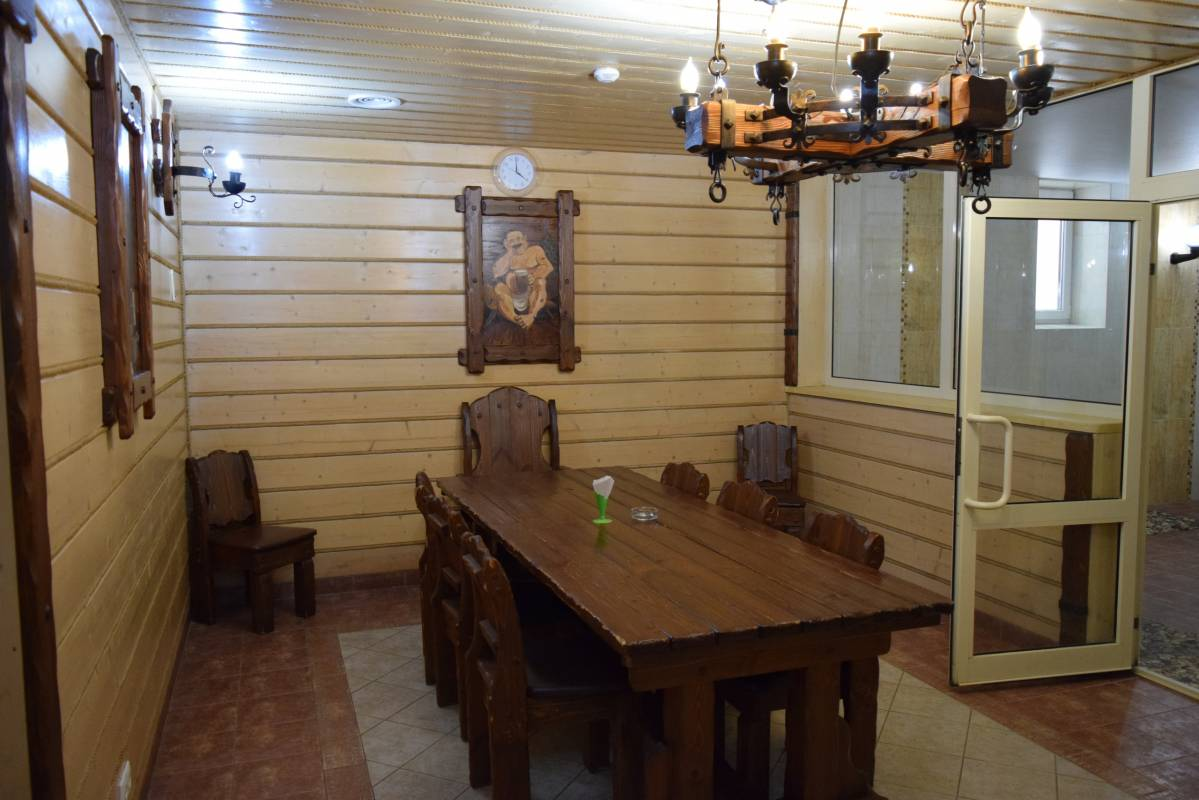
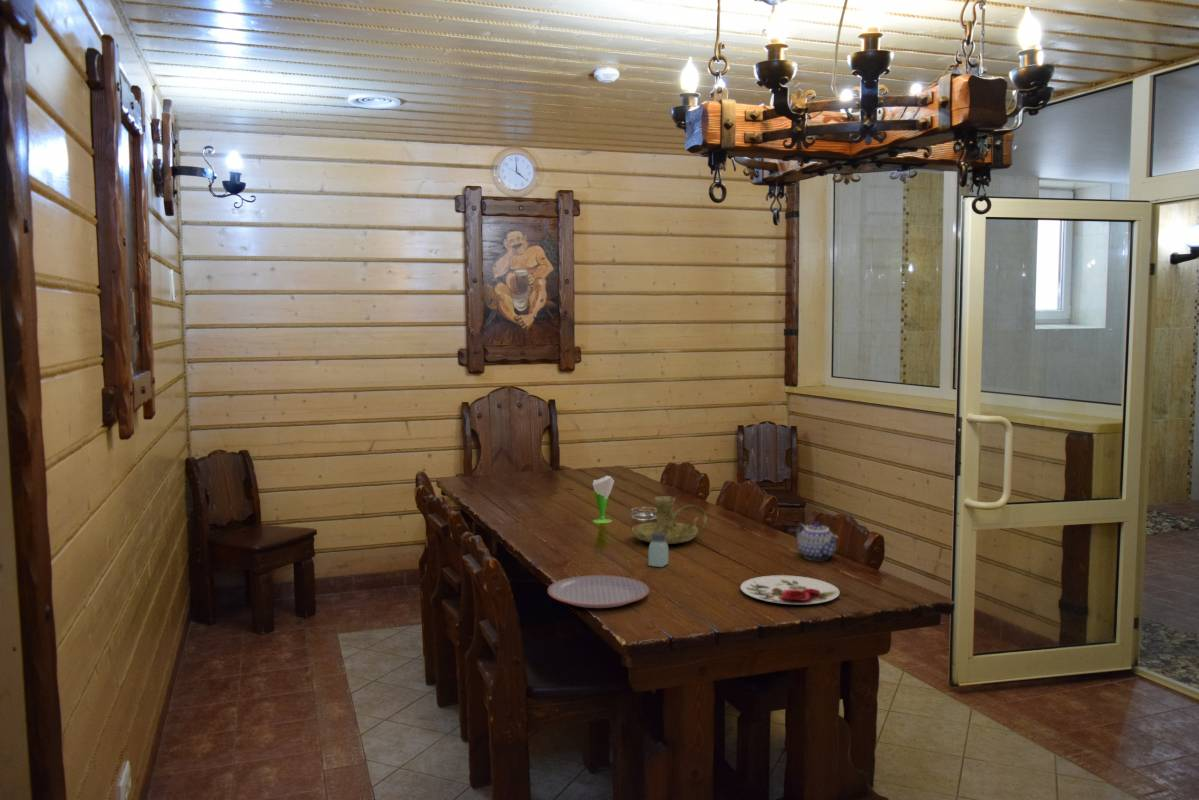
+ plate (789, 588)
+ plate (598, 592)
+ teapot (816, 539)
+ saltshaker (658, 549)
+ candle holder (671, 518)
